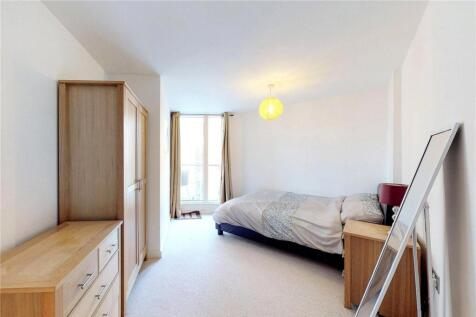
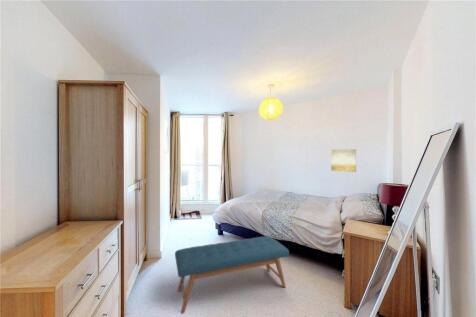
+ wall art (343, 160)
+ bench (232, 267)
